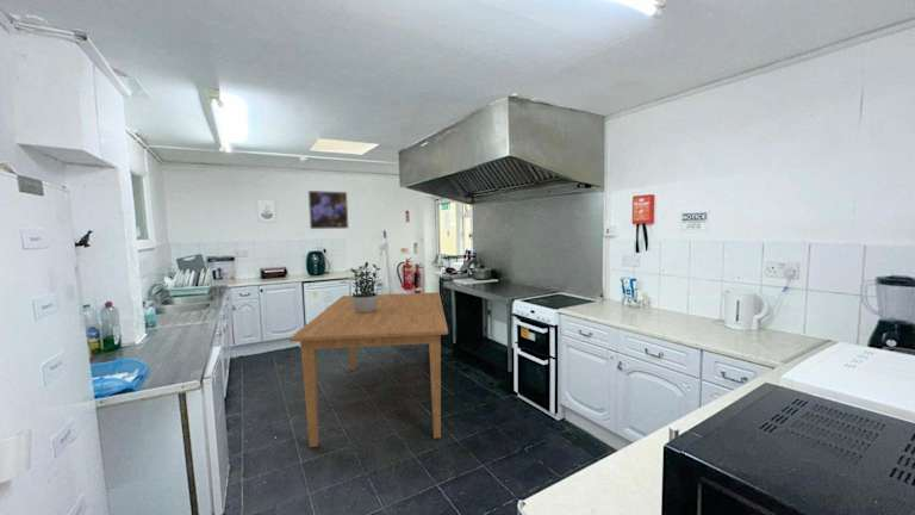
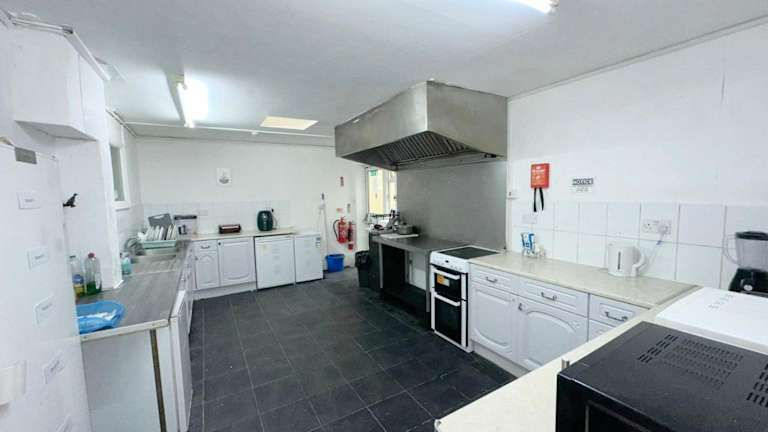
- dining table (385, 345)
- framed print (329, 210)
- potted plant (366, 286)
